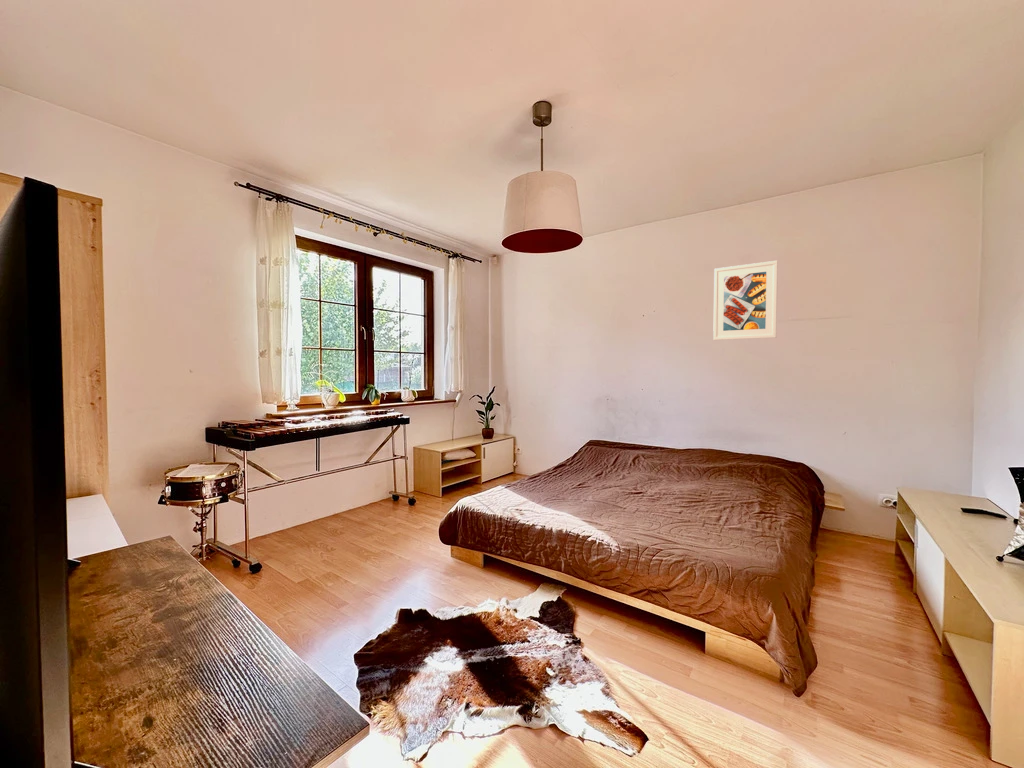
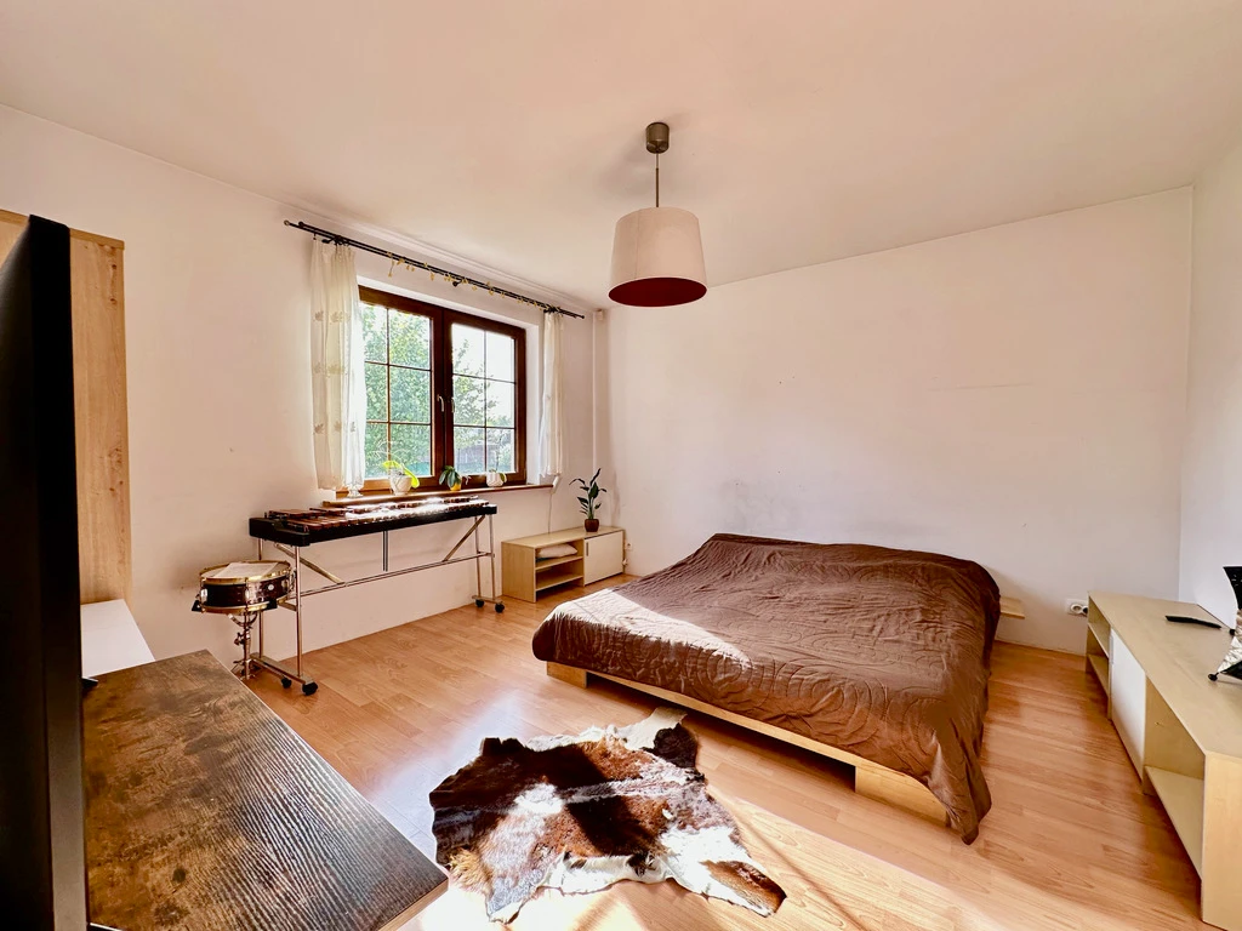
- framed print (744, 302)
